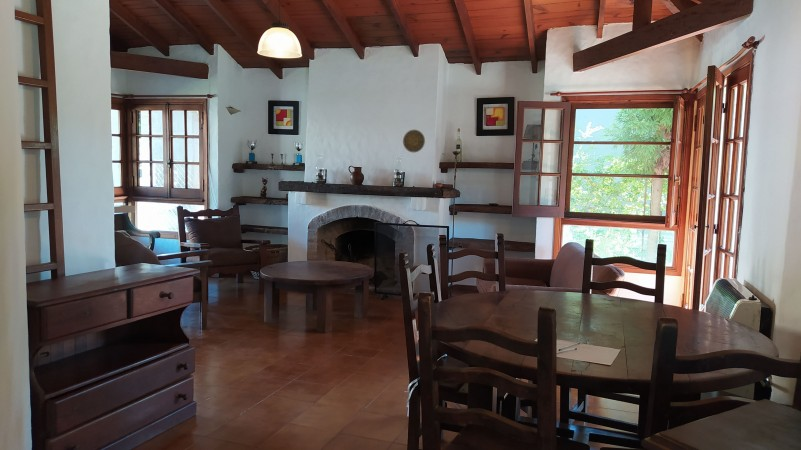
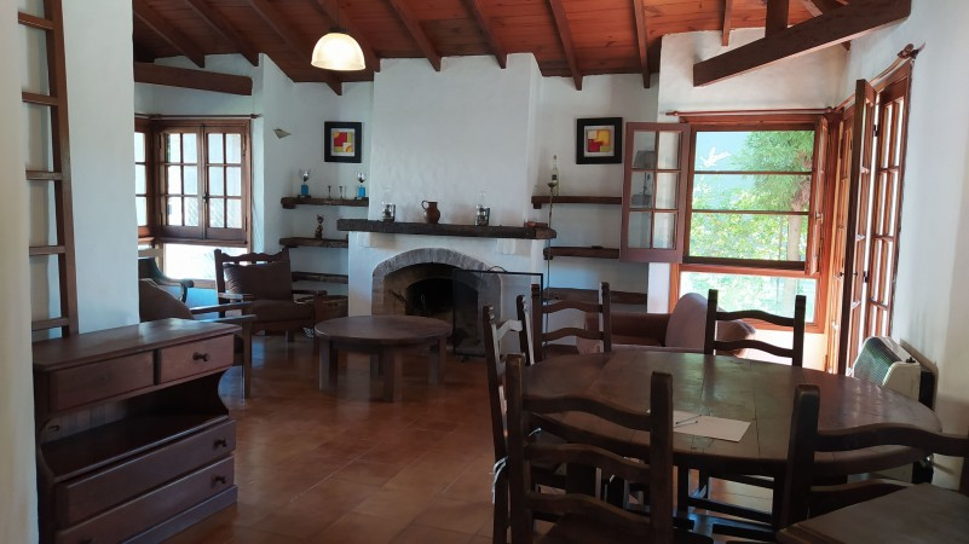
- decorative plate (413, 141)
